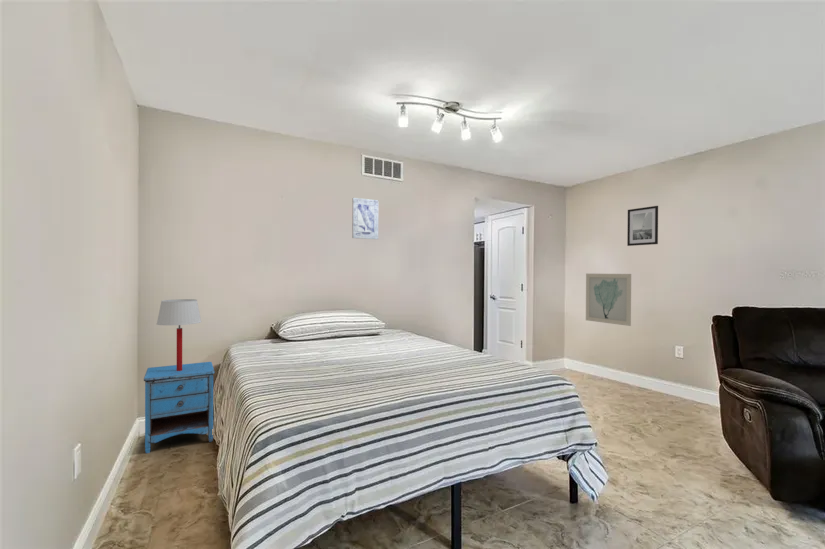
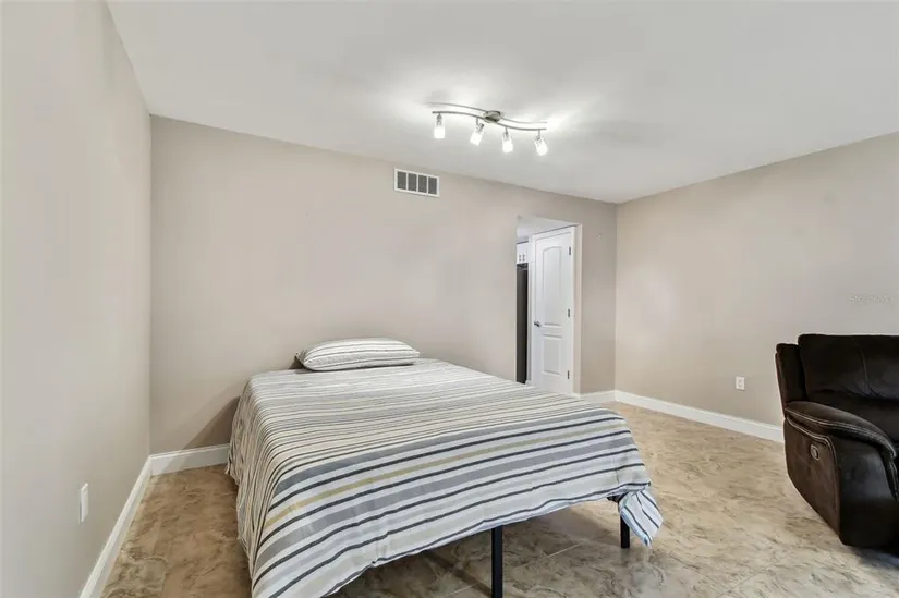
- wall art (607, 298)
- nightstand (180, 404)
- wall art (365, 218)
- table lamp (179, 335)
- wall art (642, 226)
